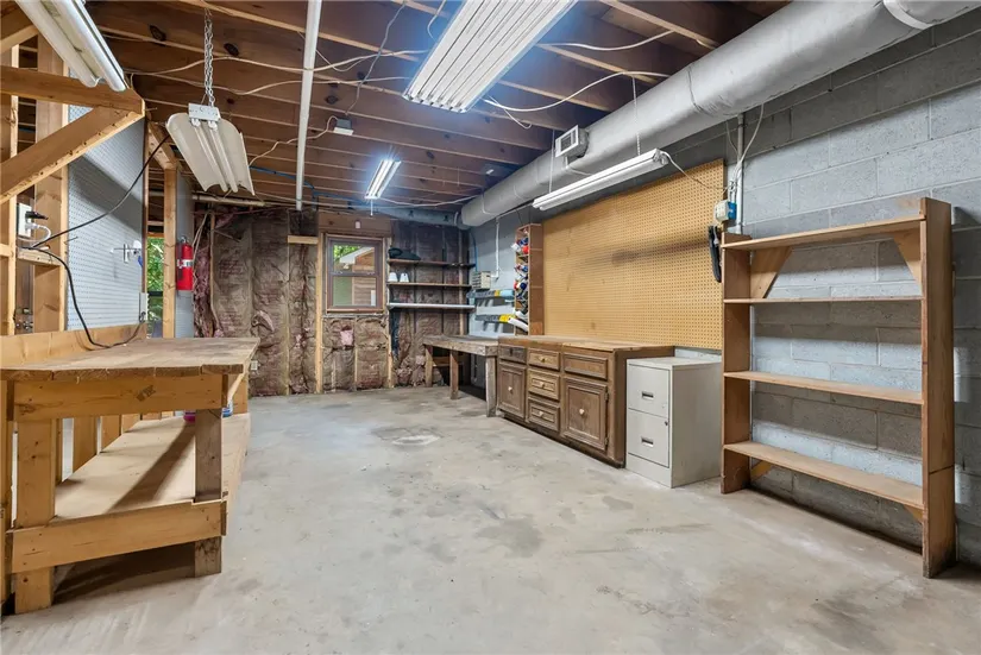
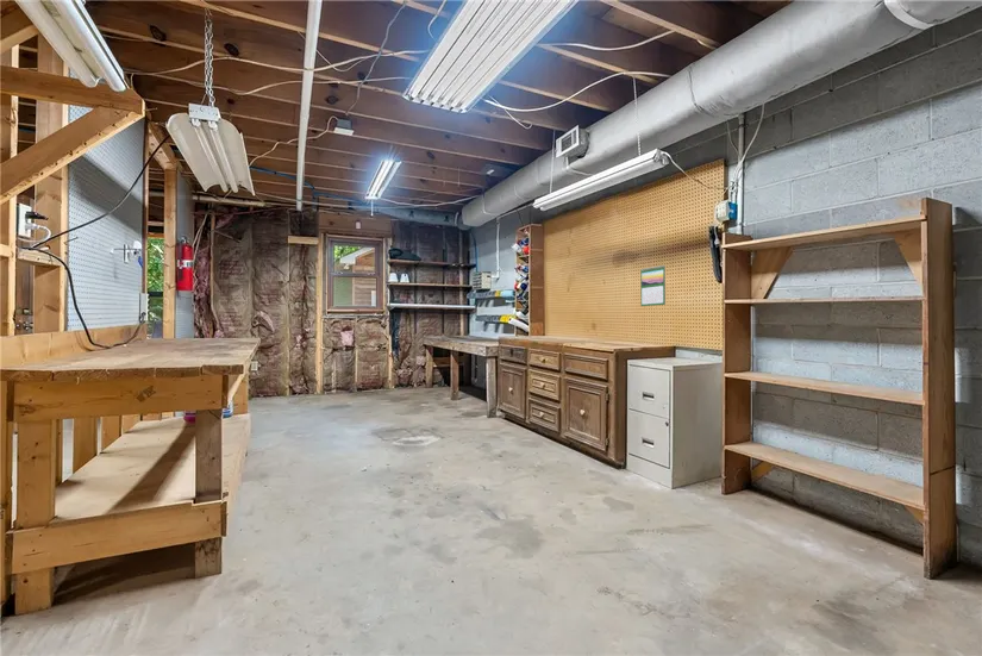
+ calendar (652, 286)
